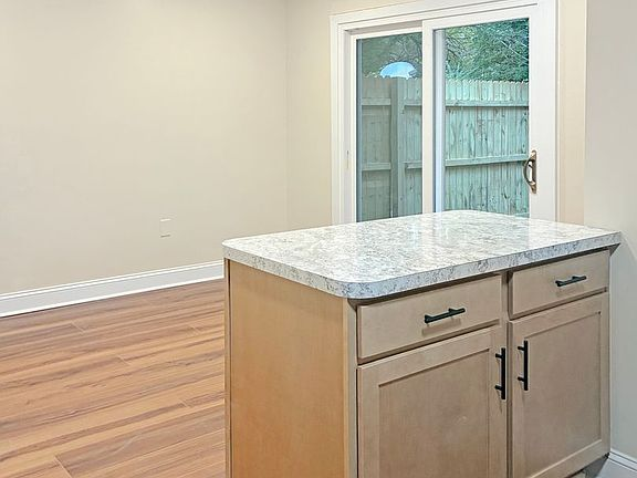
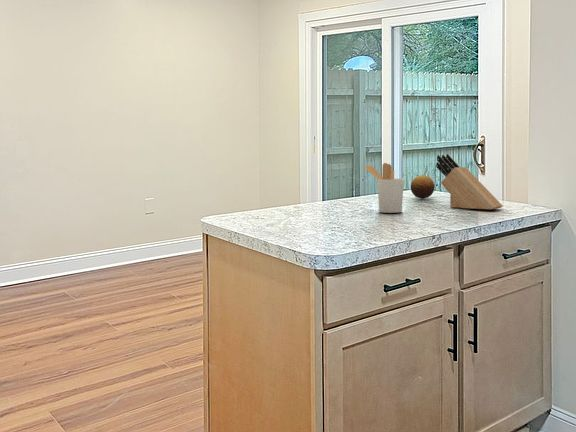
+ knife block (466, 180)
+ utensil holder (383, 187)
+ fruit (422, 186)
